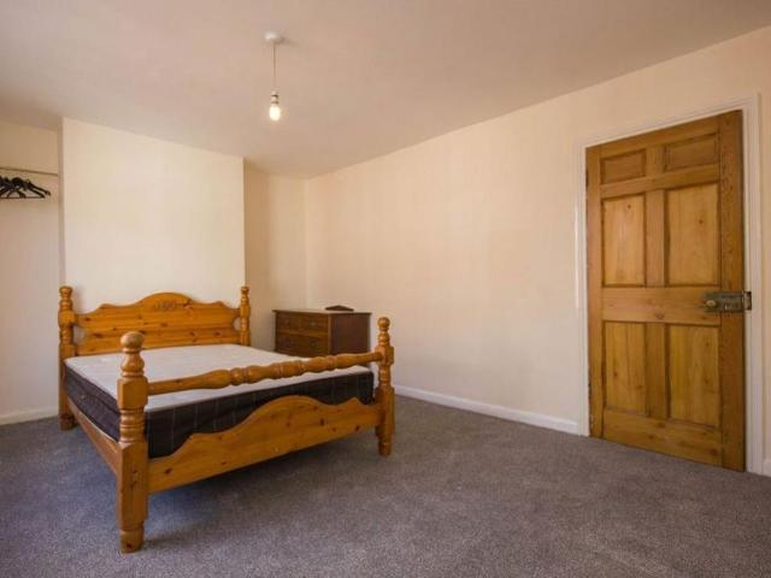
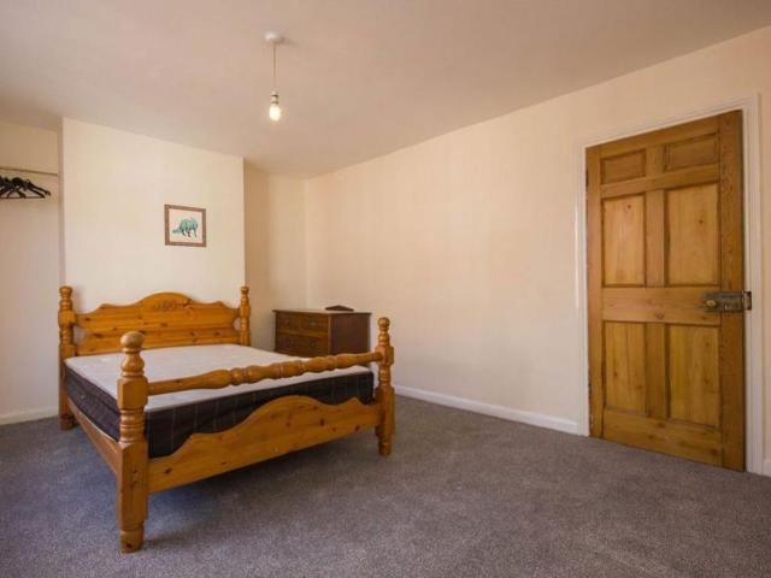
+ wall art (186, 226)
